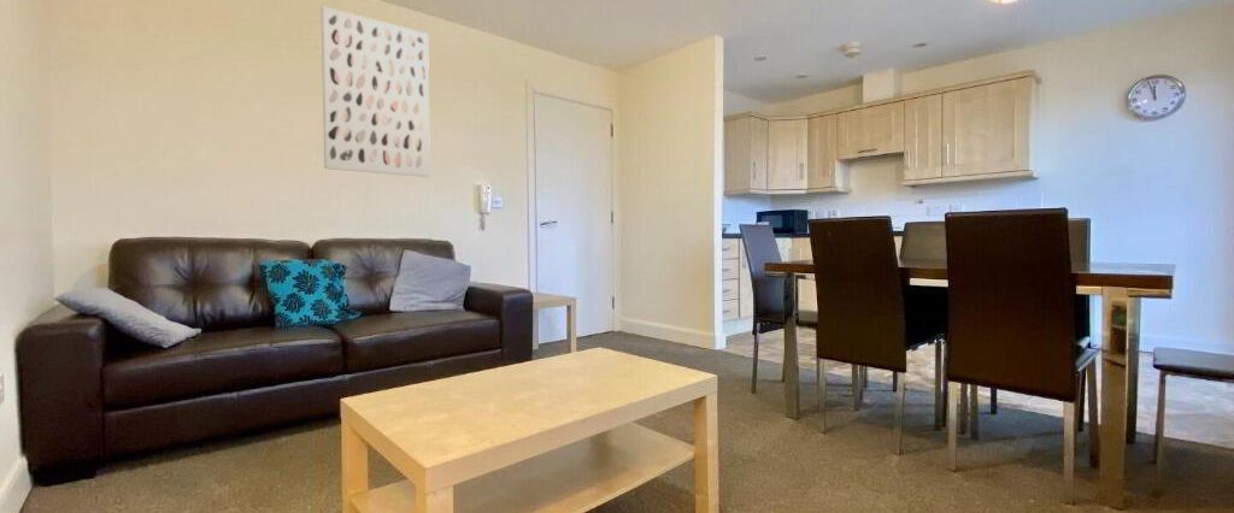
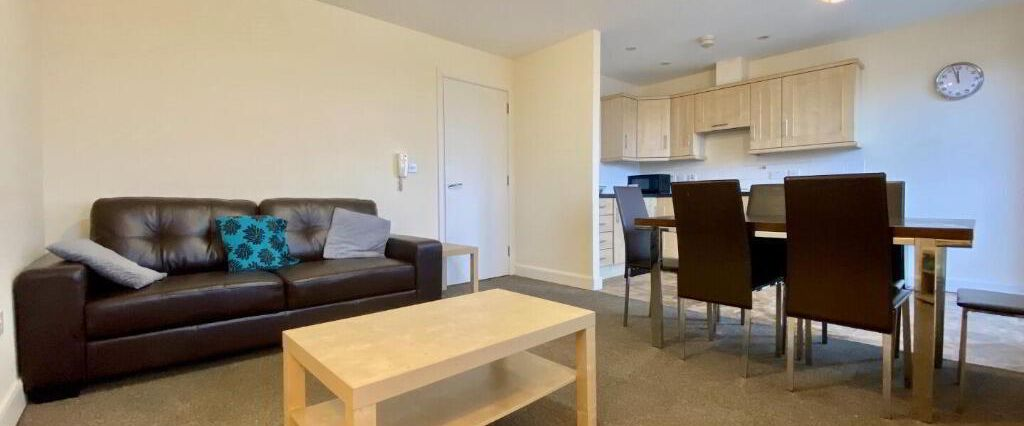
- wall art (378, 98)
